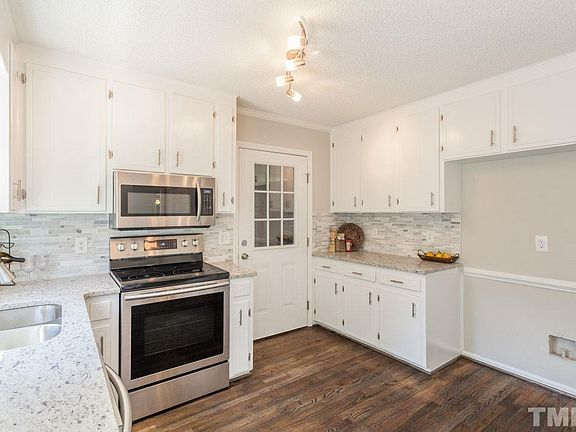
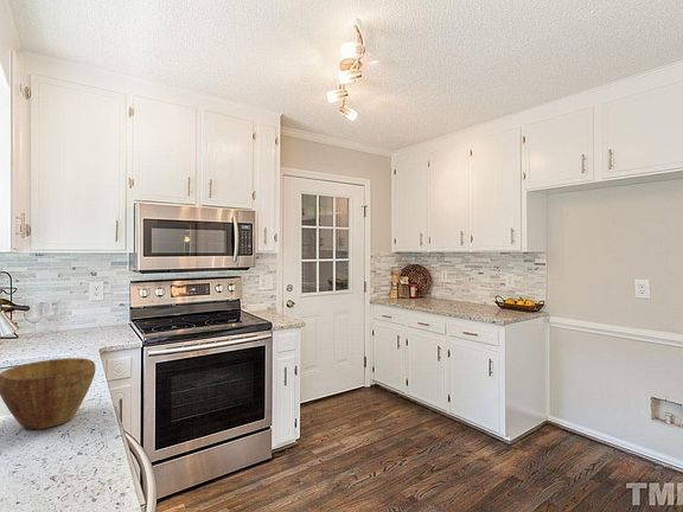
+ bowl (49, 393)
